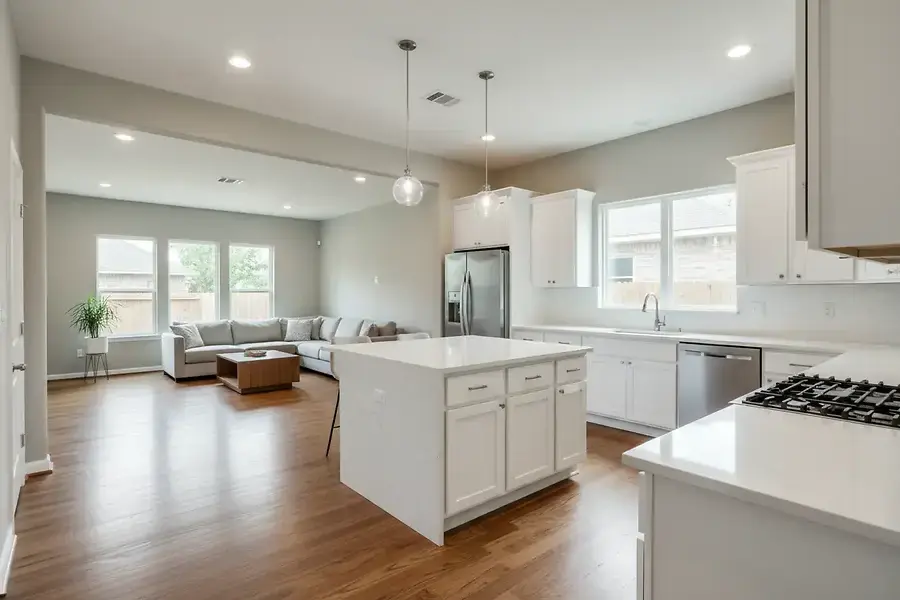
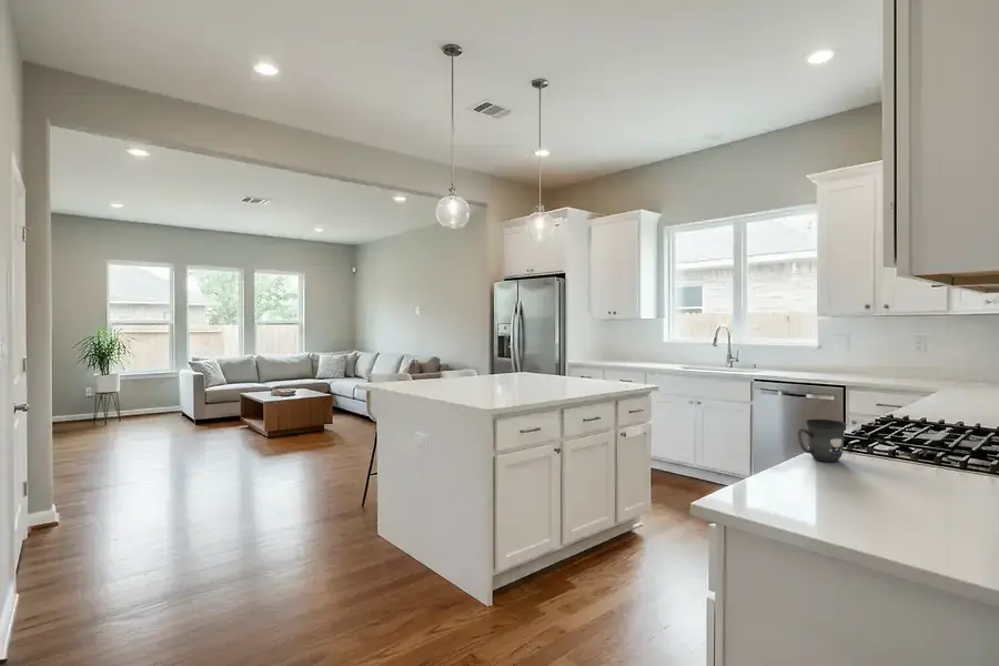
+ mug (819, 441)
